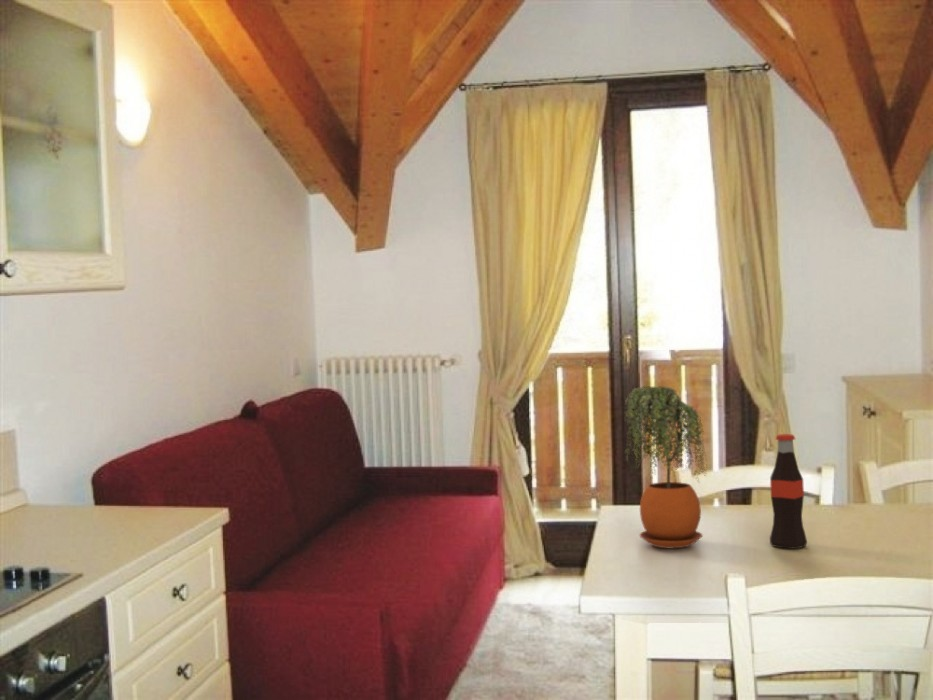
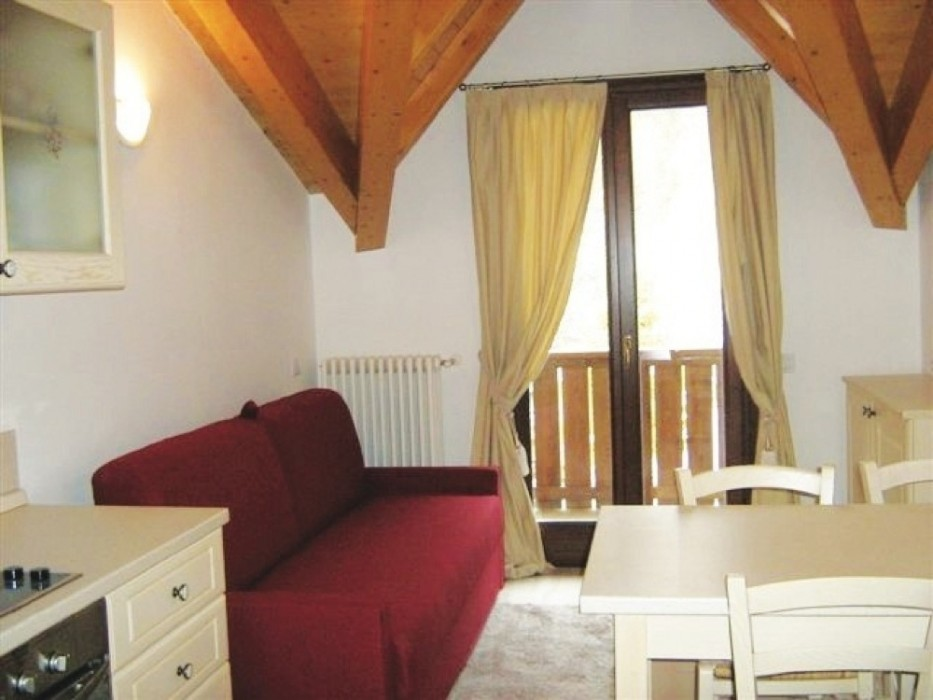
- bottle (786, 489)
- potted plant (666, 465)
